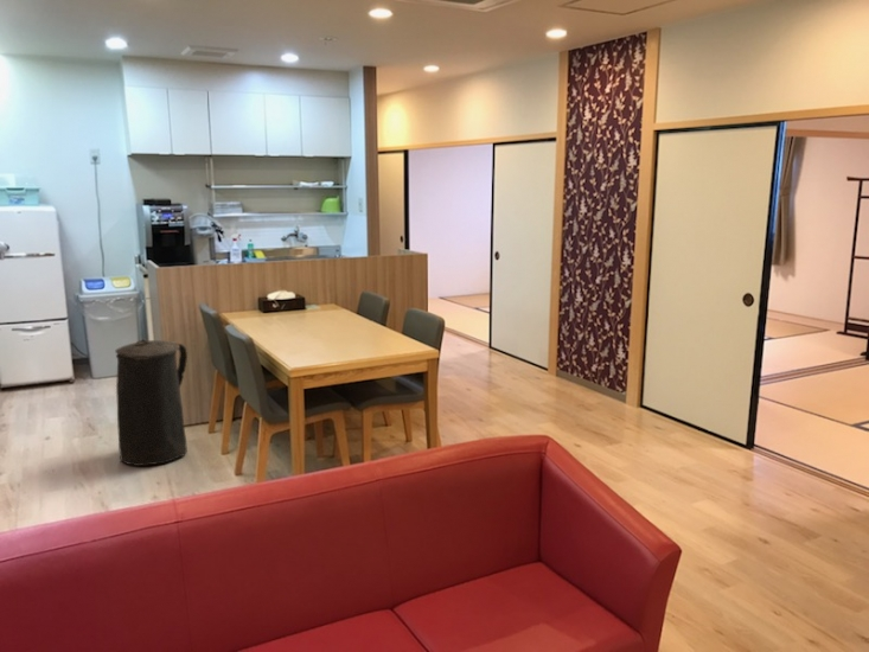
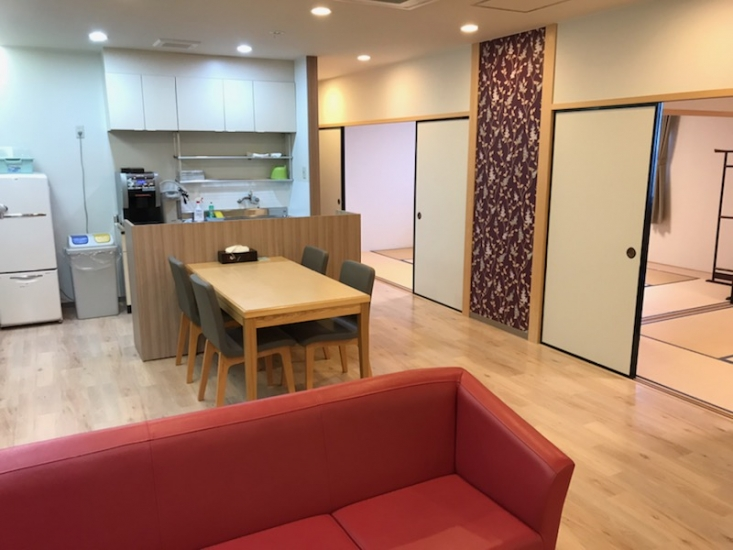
- trash can (153, 395)
